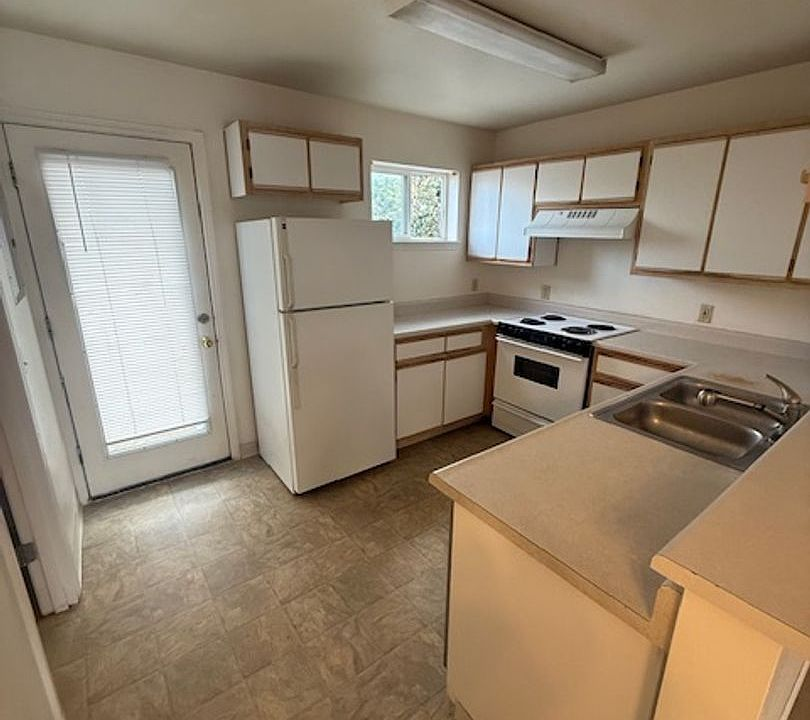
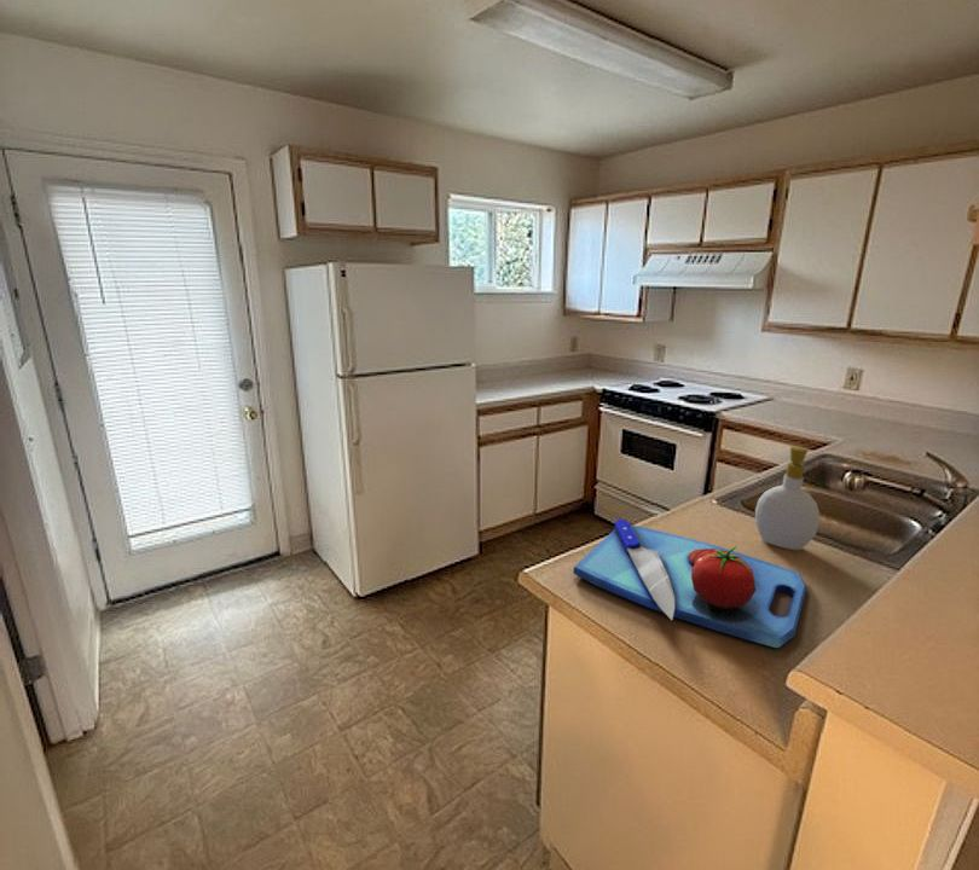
+ chopping board (688, 553)
+ soap bottle (789, 497)
